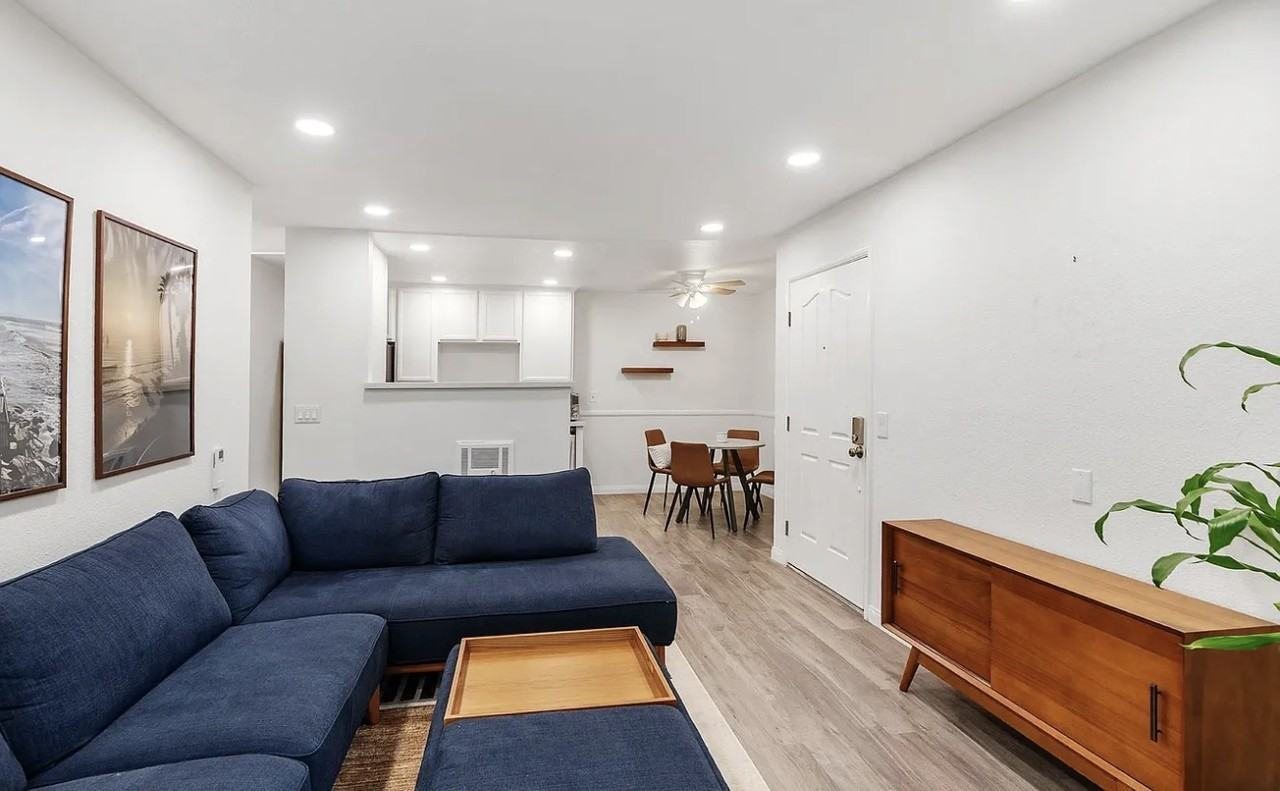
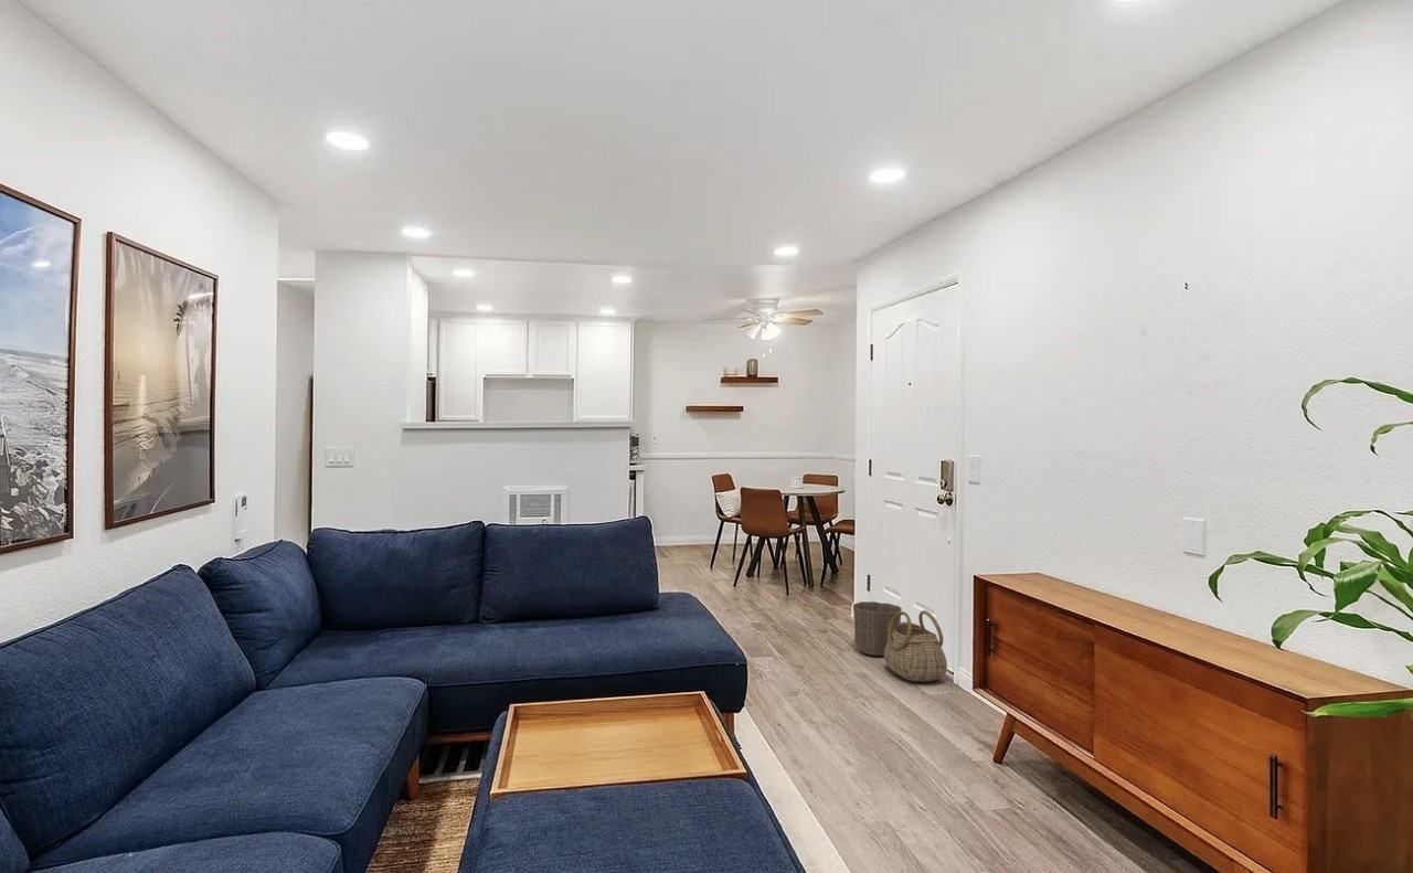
+ basket (914, 642)
+ waste basket (877, 628)
